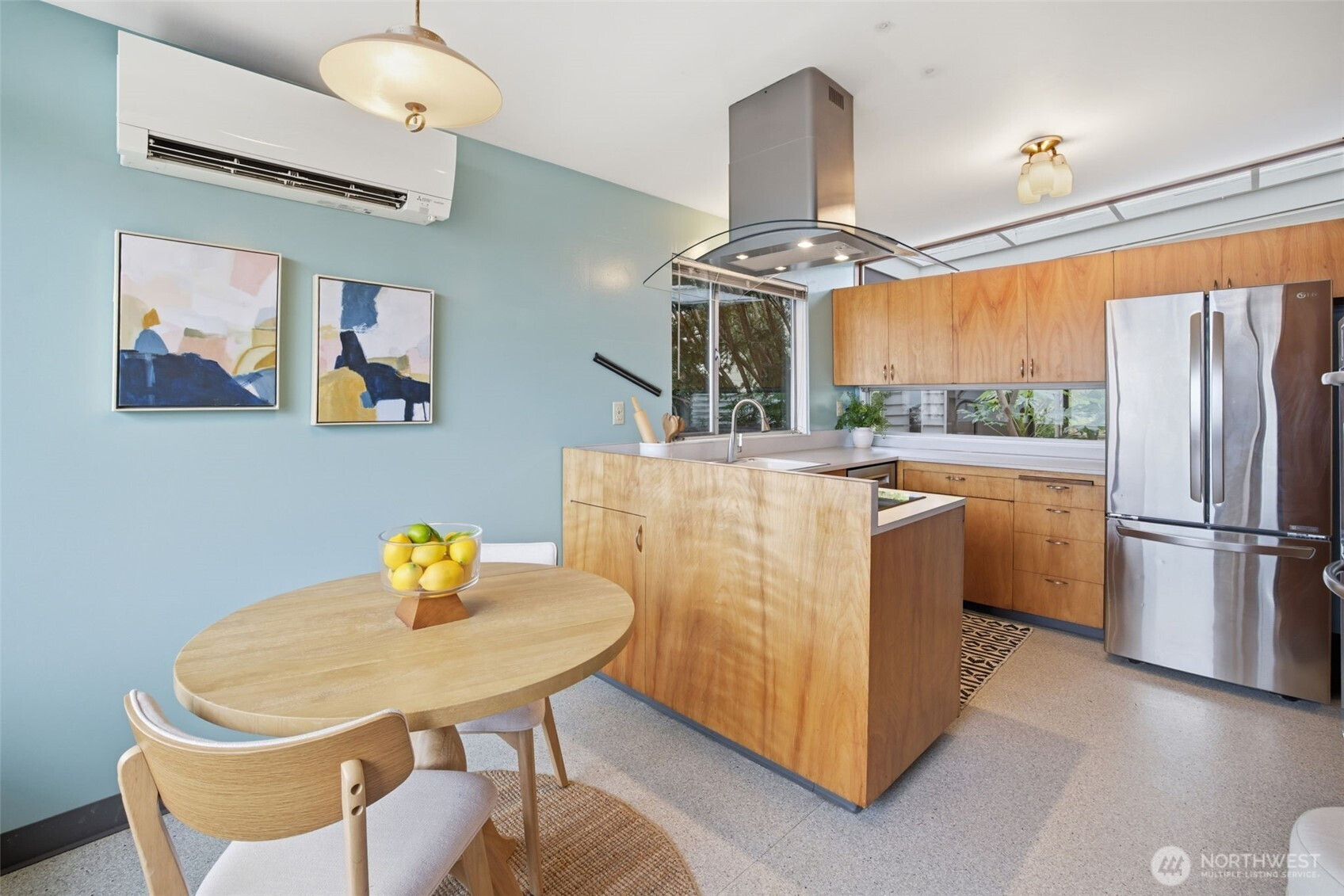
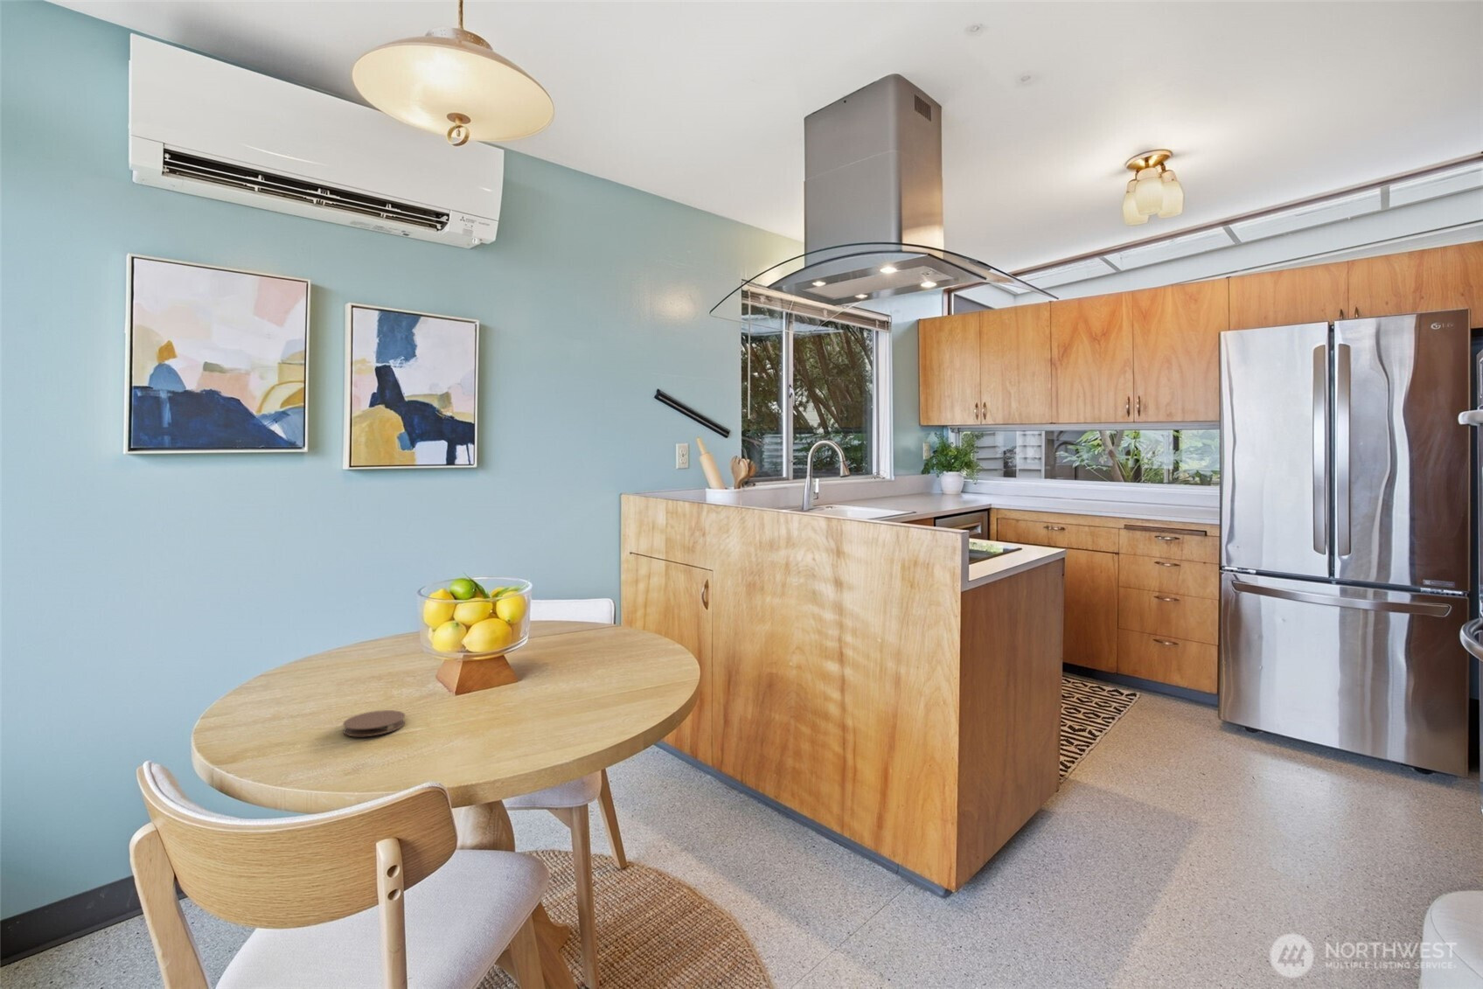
+ coaster (374, 722)
